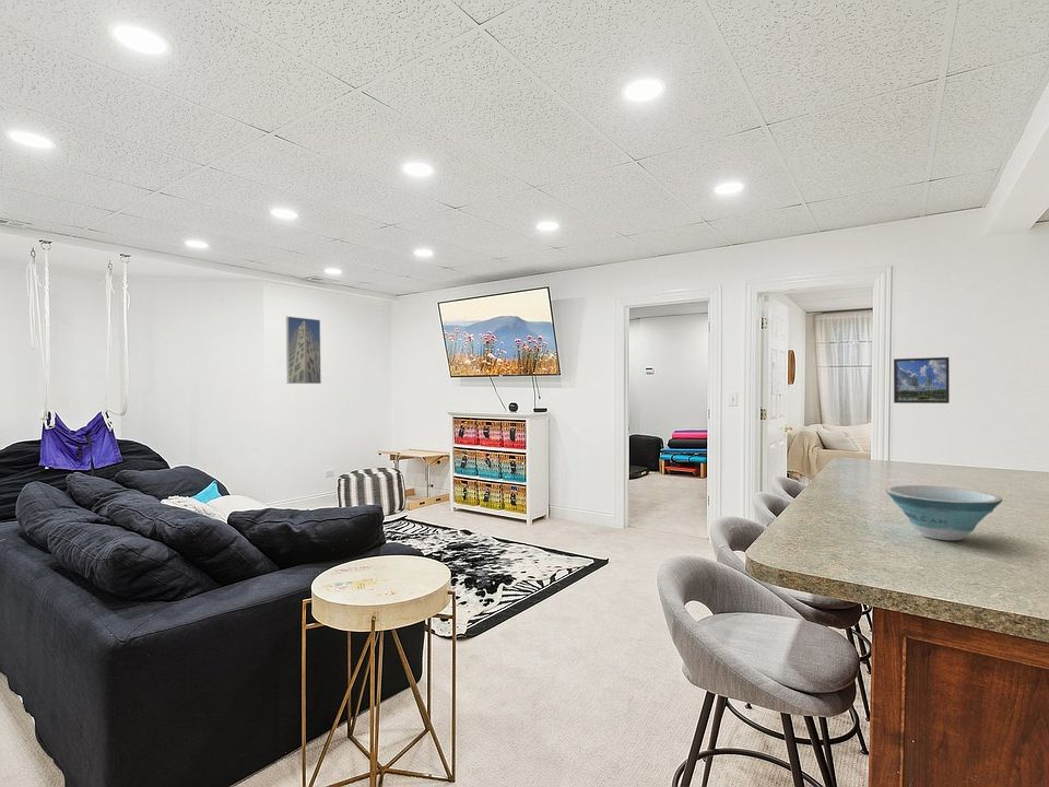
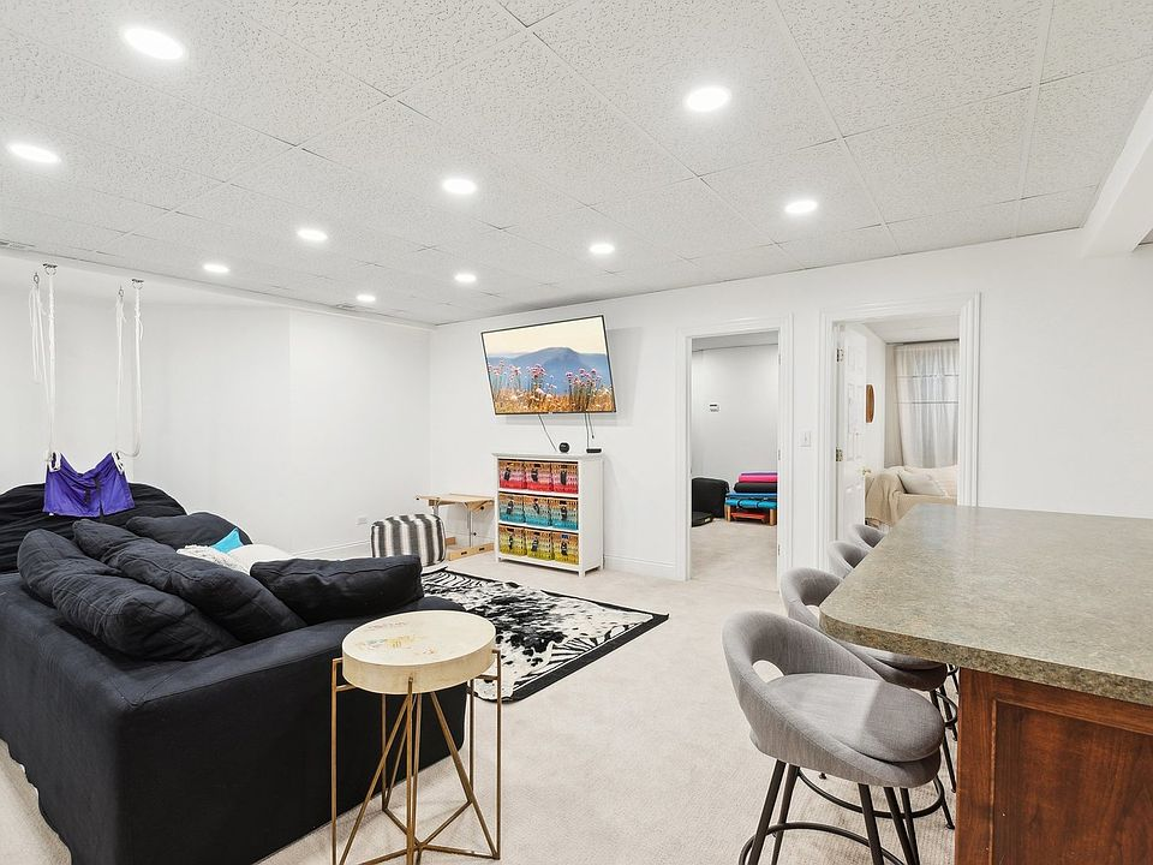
- bowl (941, 514)
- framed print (304, 351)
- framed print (920, 380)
